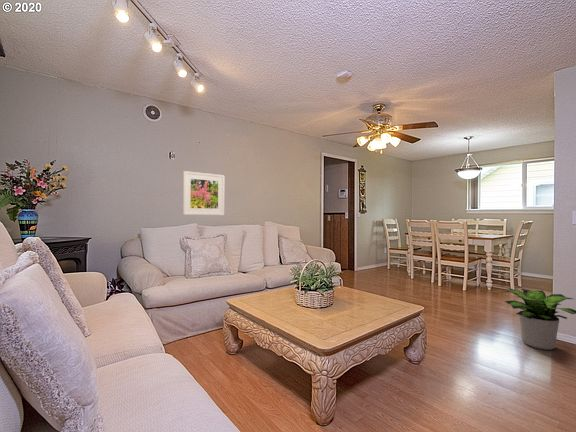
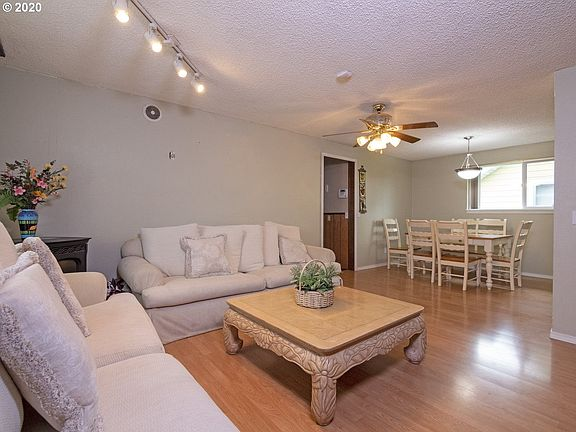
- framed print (204, 194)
- potted plant (542, 320)
